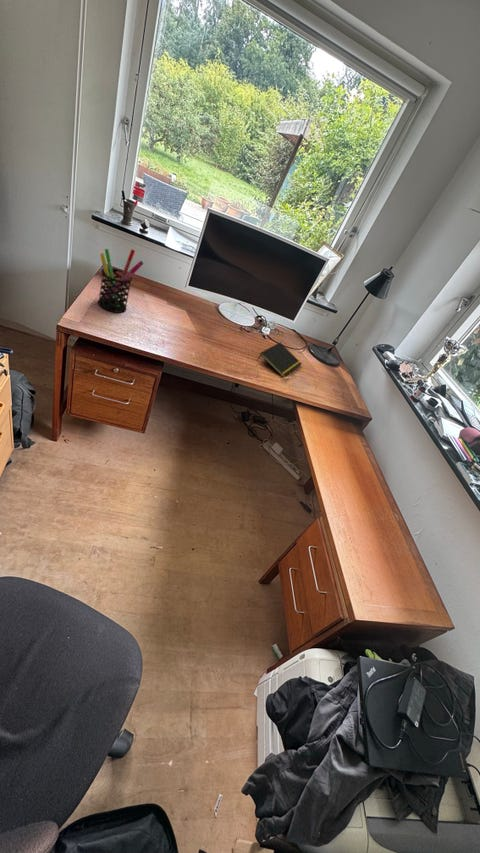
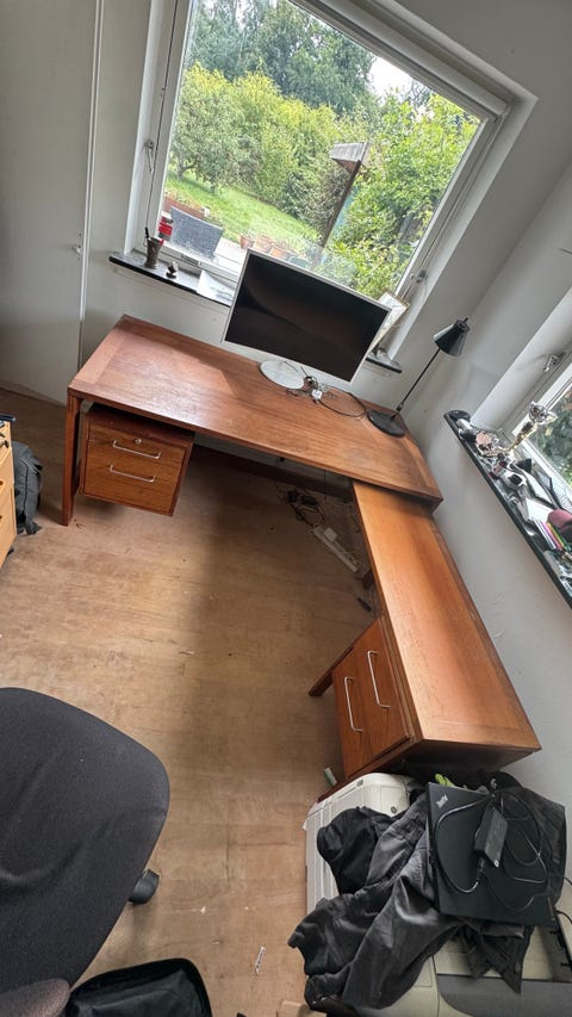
- pen holder (115, 277)
- notepad (281, 359)
